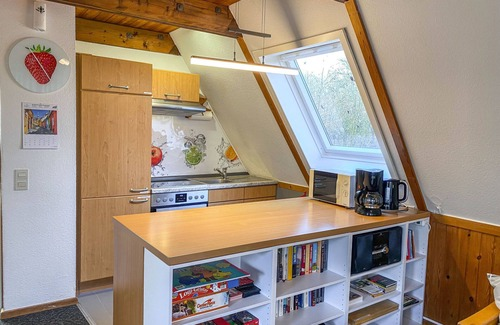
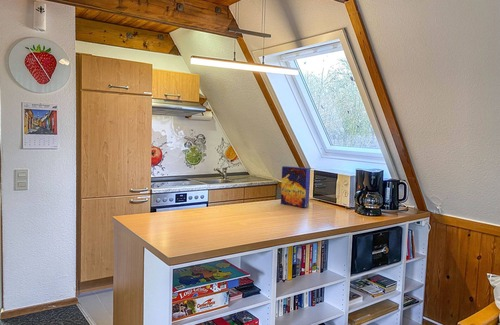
+ cereal box (295, 186)
